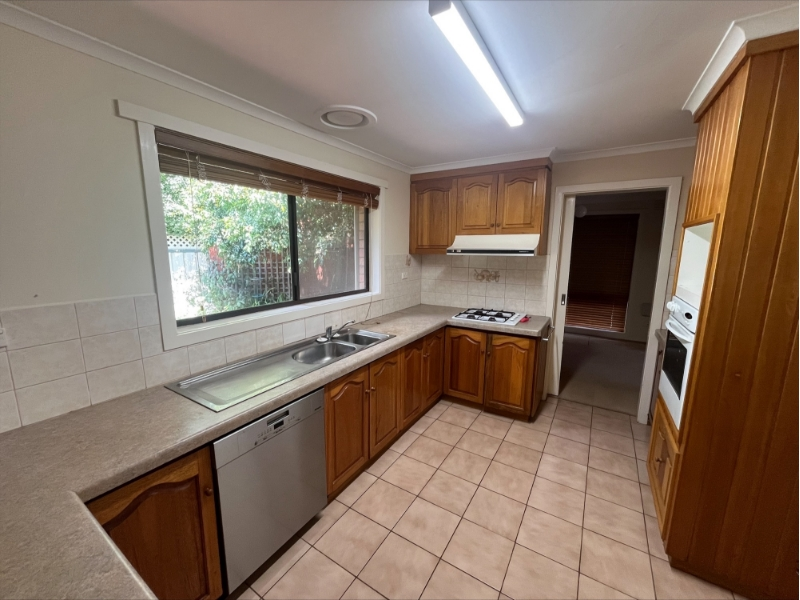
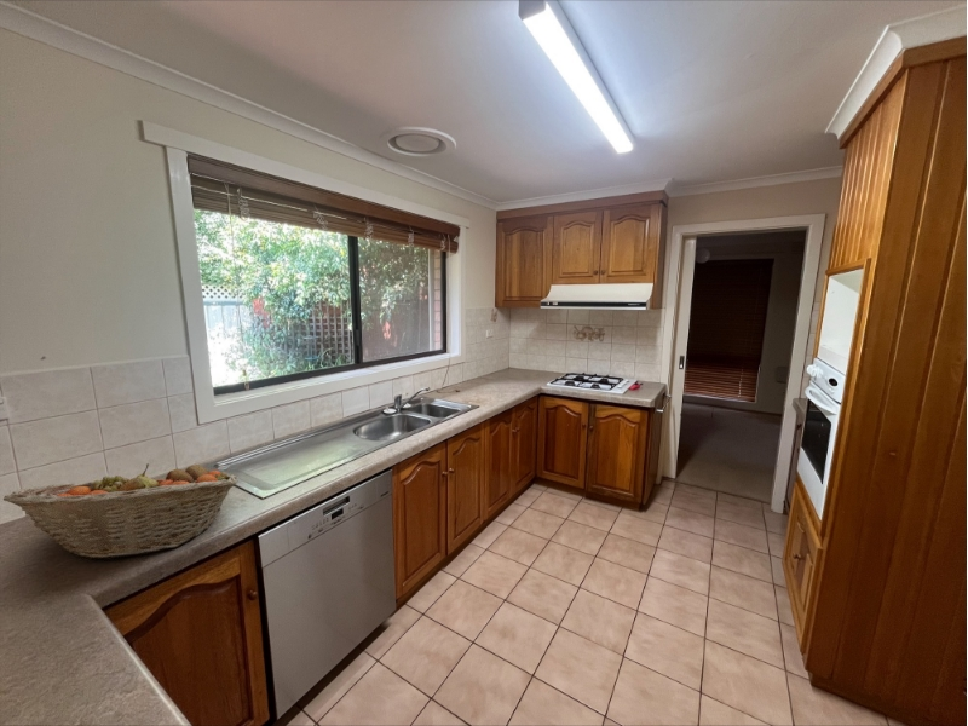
+ fruit basket (136, 499)
